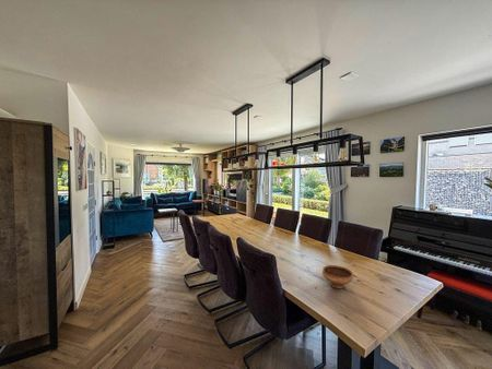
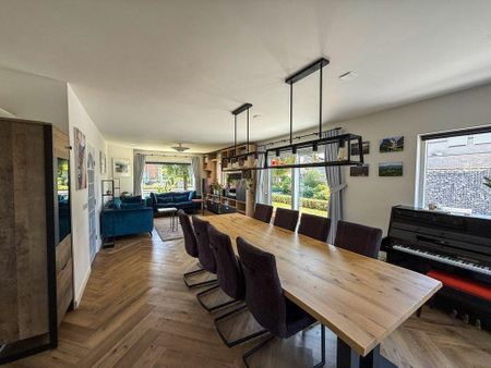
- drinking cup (337, 277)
